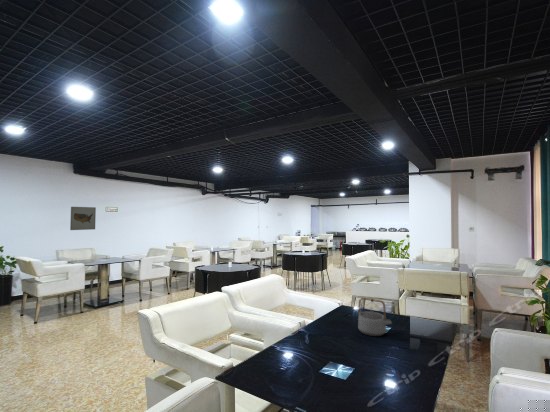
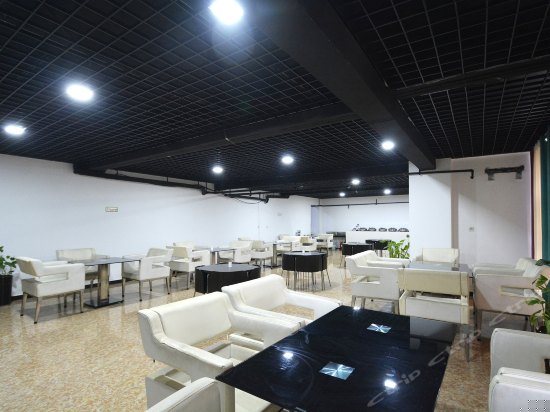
- teapot (374, 315)
- wall art (83, 218)
